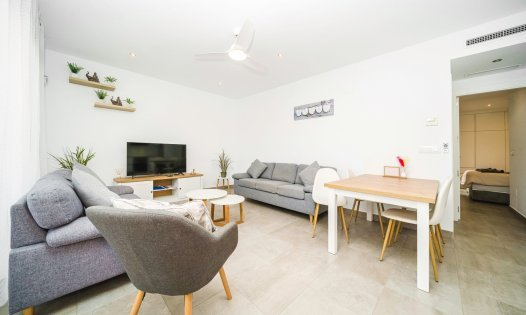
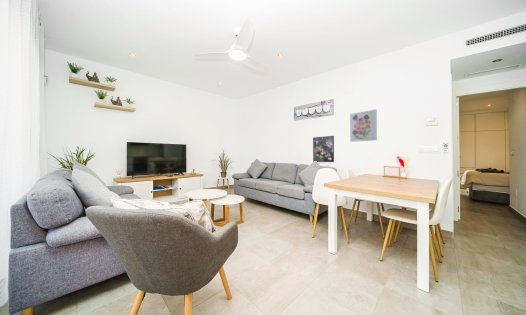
+ wall art (362, 126)
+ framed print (323, 149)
